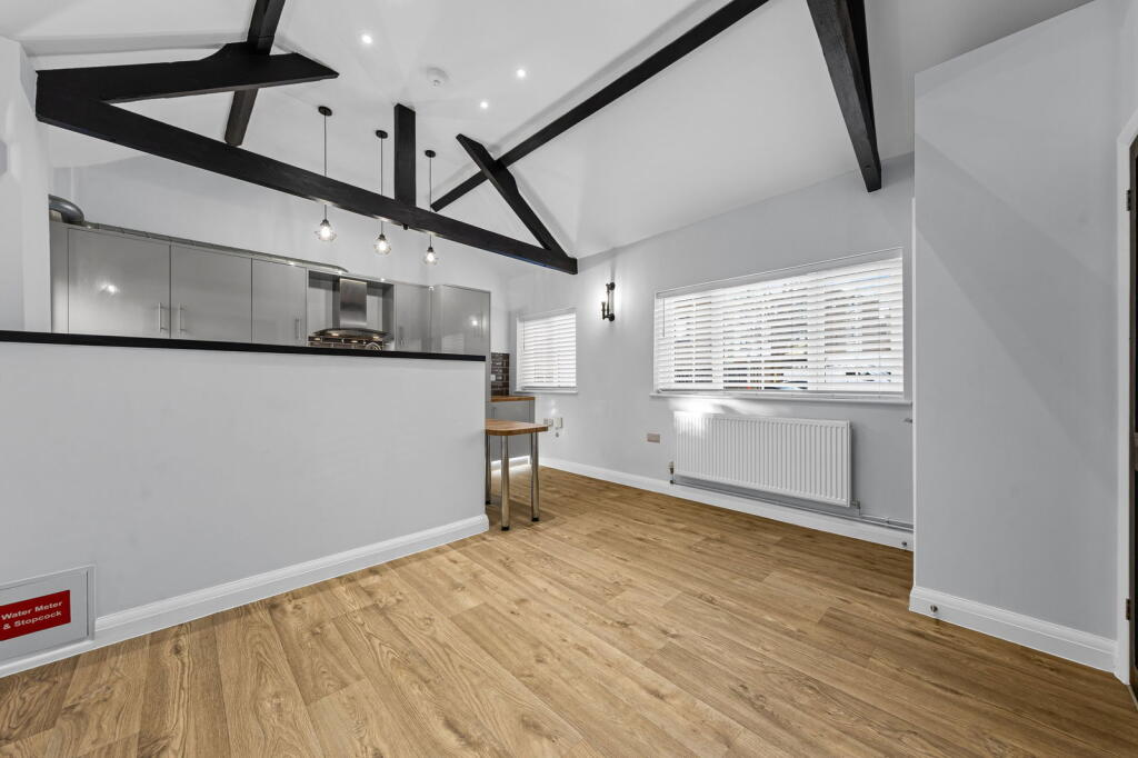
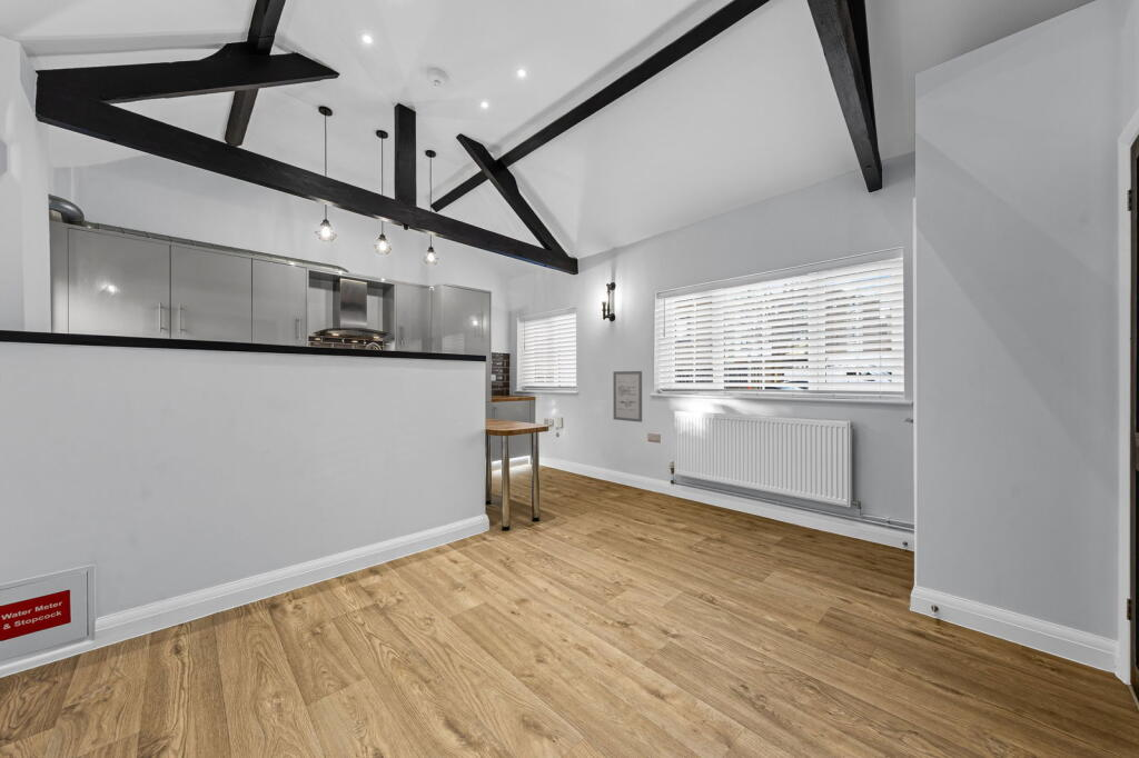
+ wall art (626, 396)
